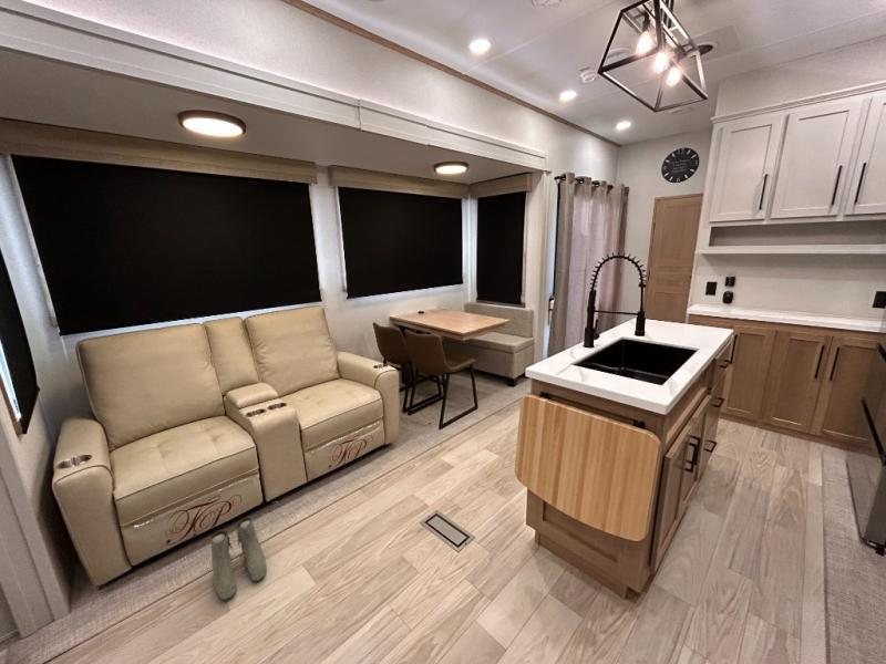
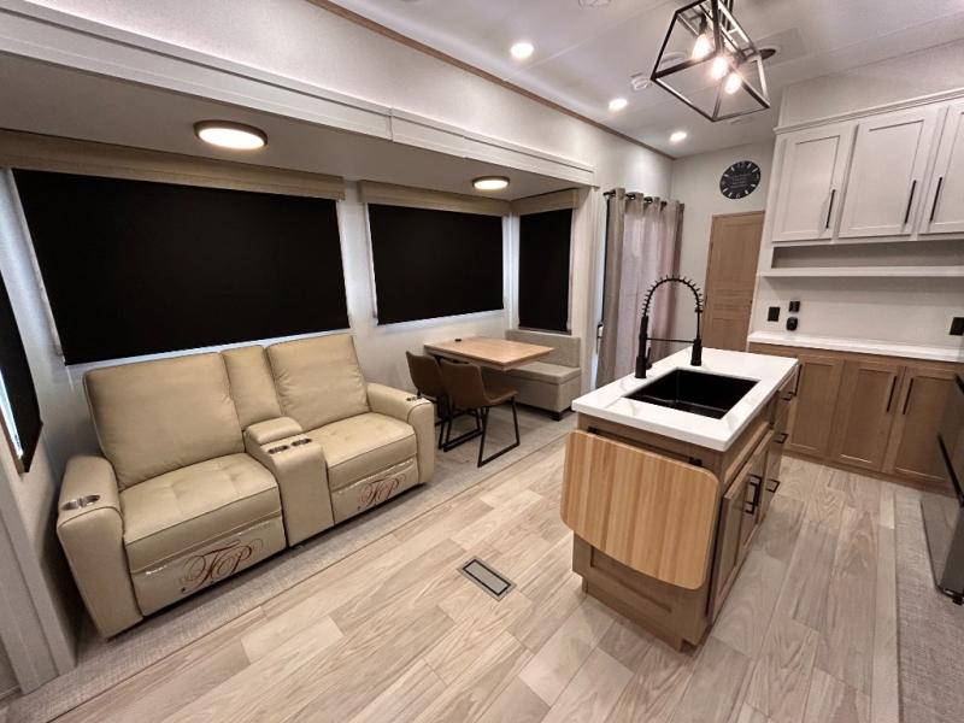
- boots (243, 552)
